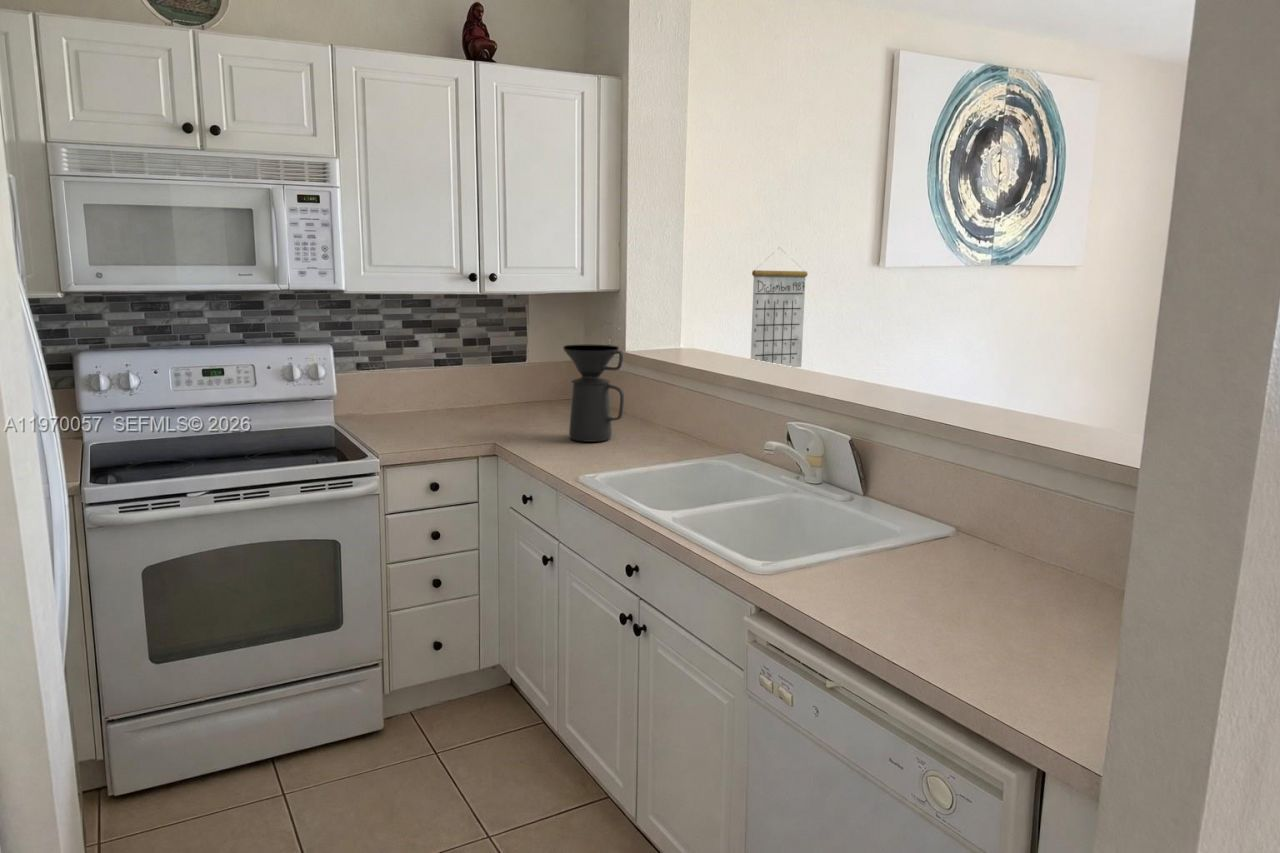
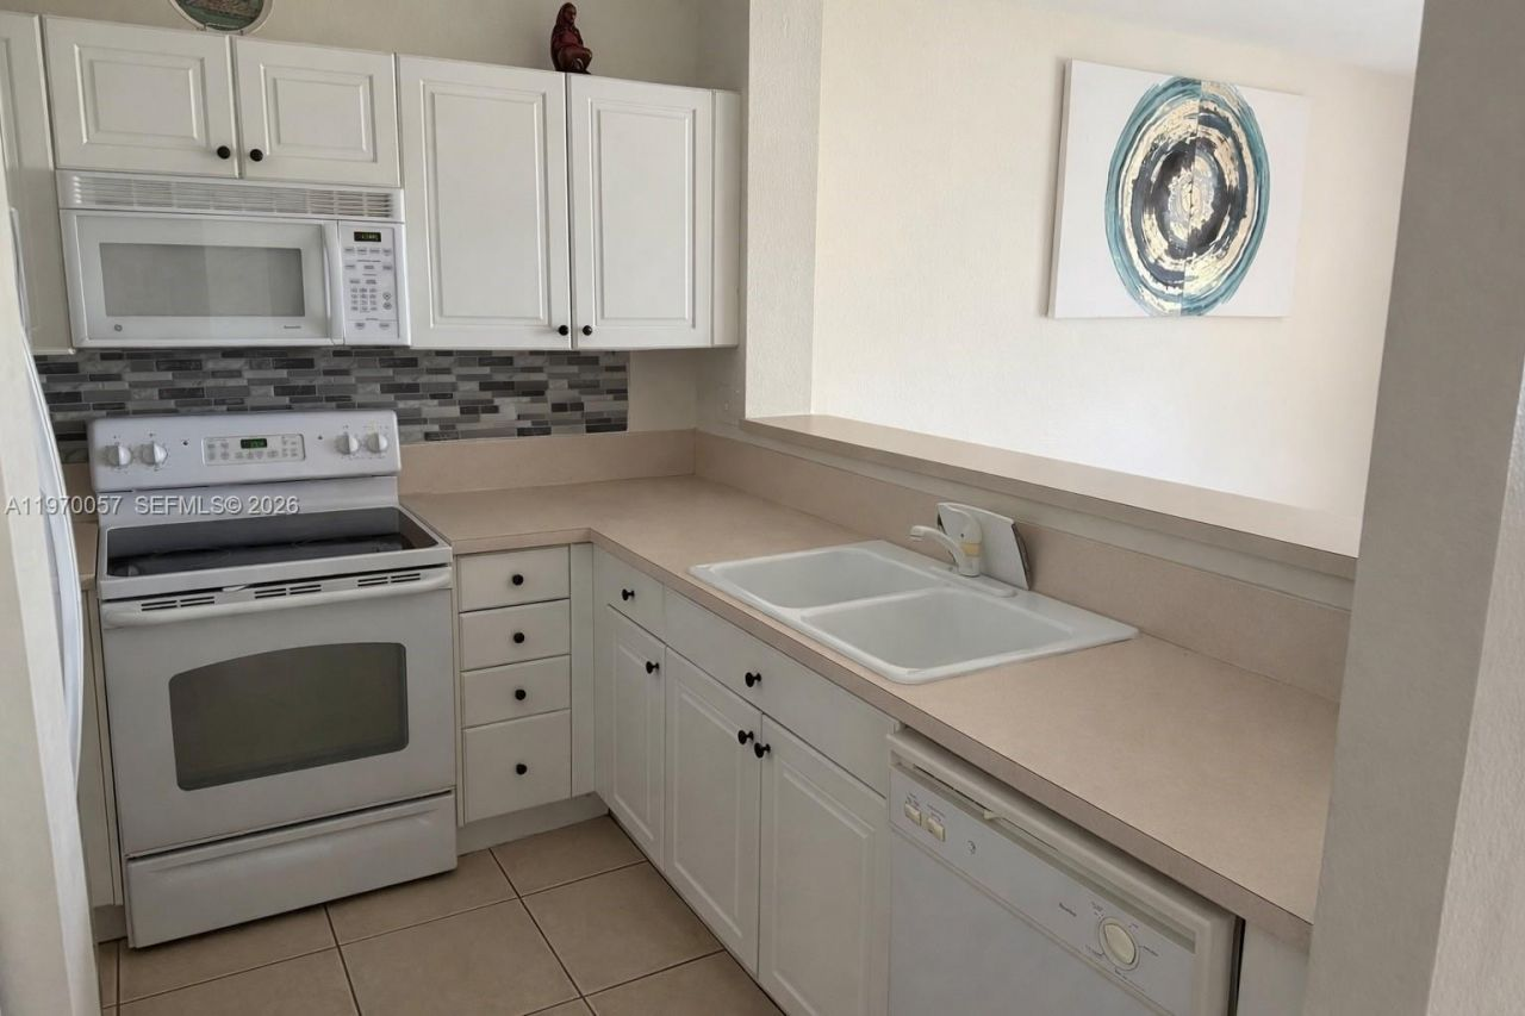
- calendar (778, 308)
- coffee maker (590, 393)
